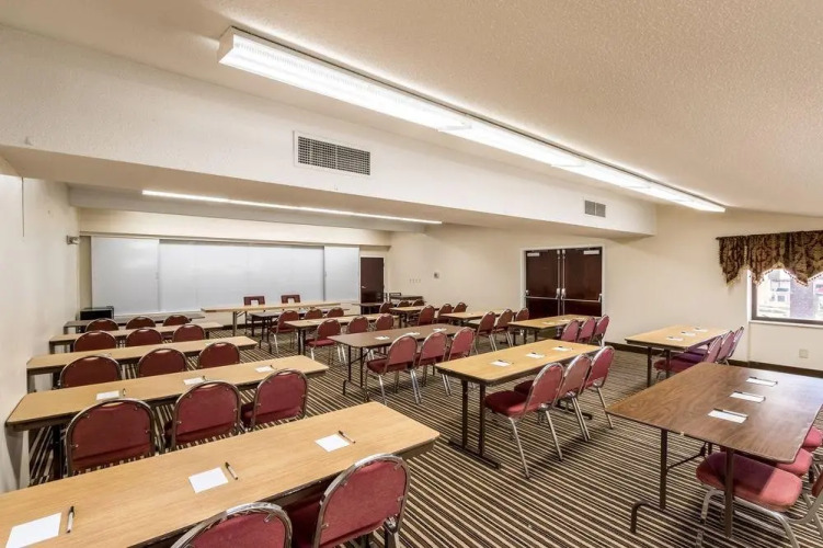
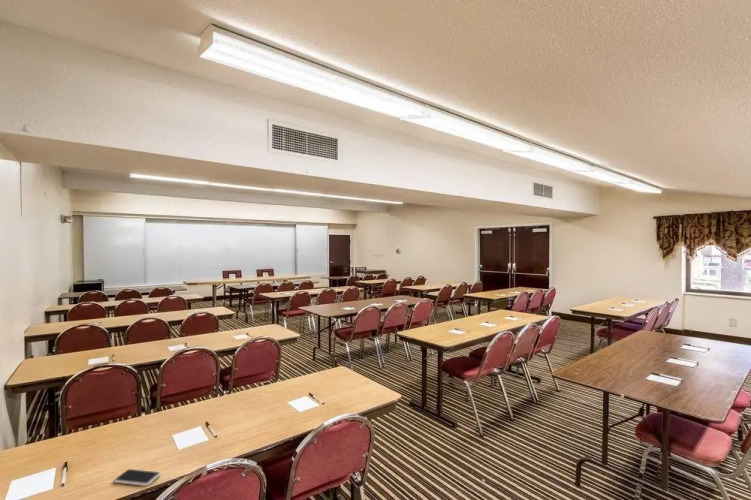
+ smartphone (137, 477)
